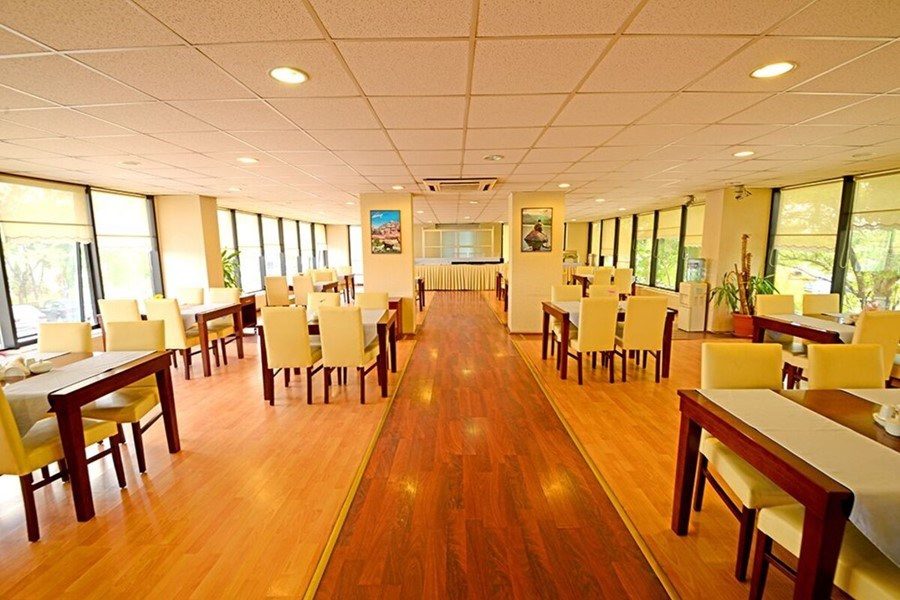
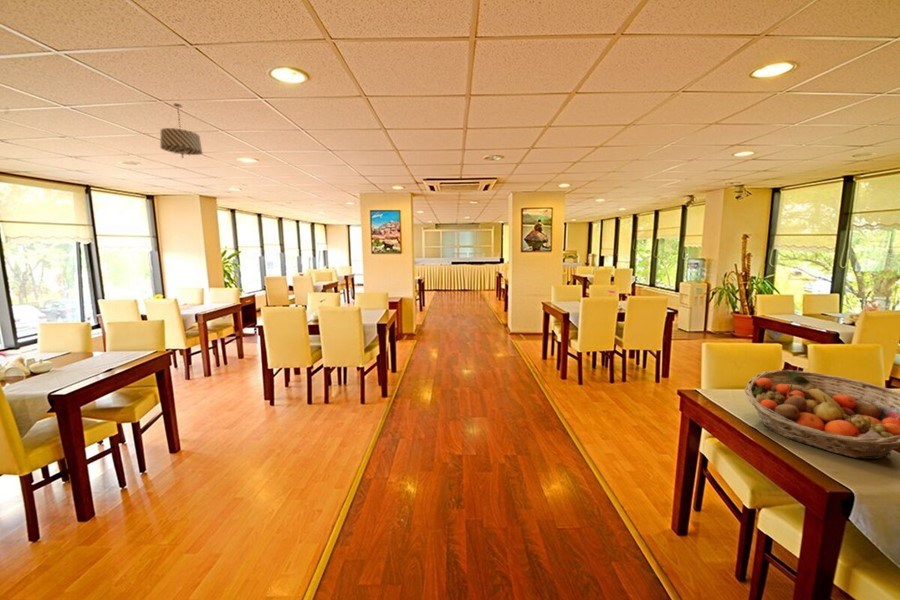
+ pendant light (180, 131)
+ fruit basket (823, 410)
